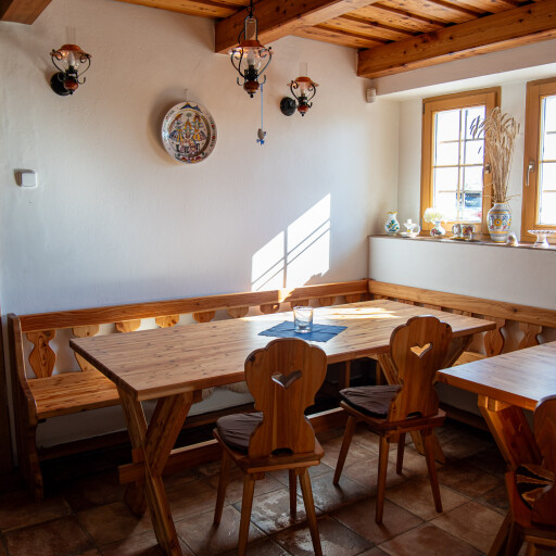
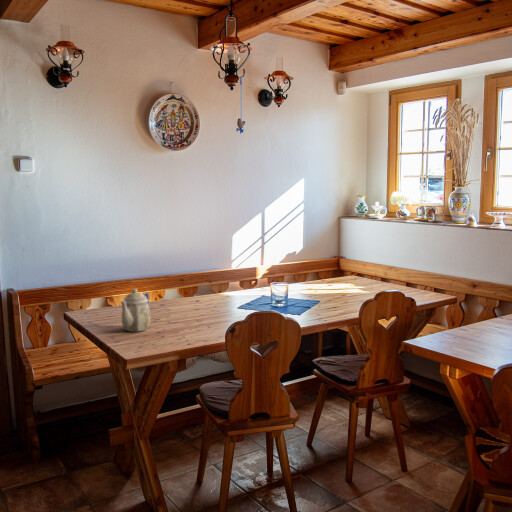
+ teapot (135, 309)
